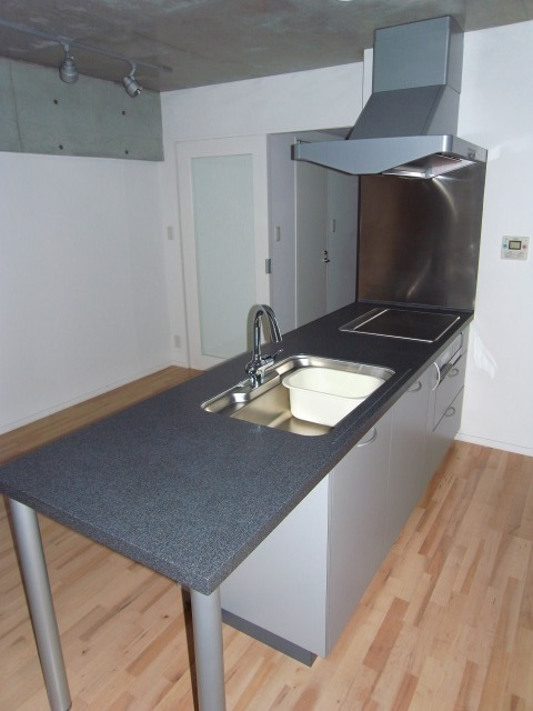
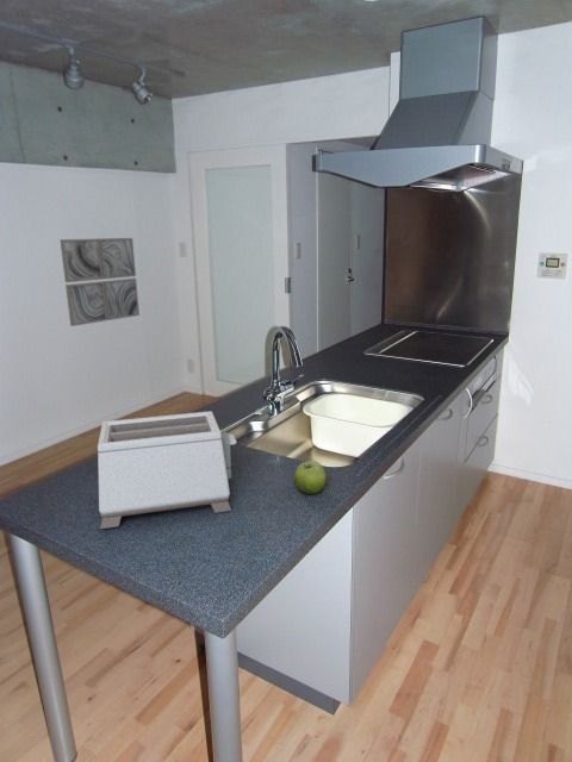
+ wall art (101, 279)
+ fruit (310, 476)
+ toaster (168, 463)
